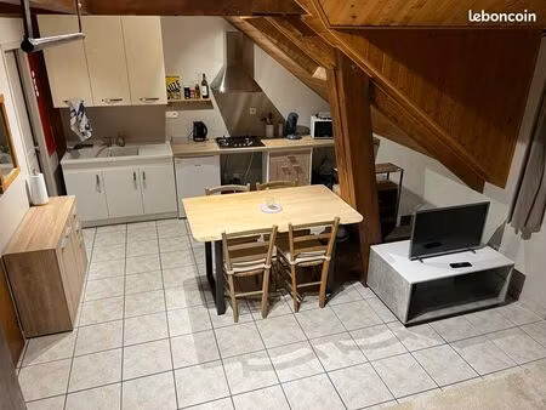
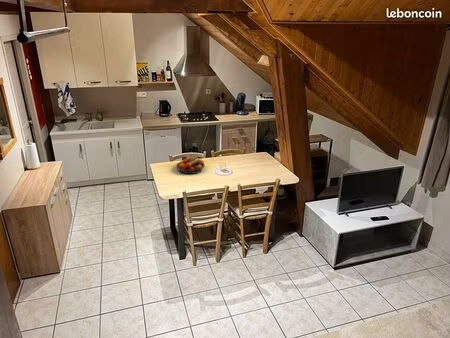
+ fruit bowl (190, 163)
